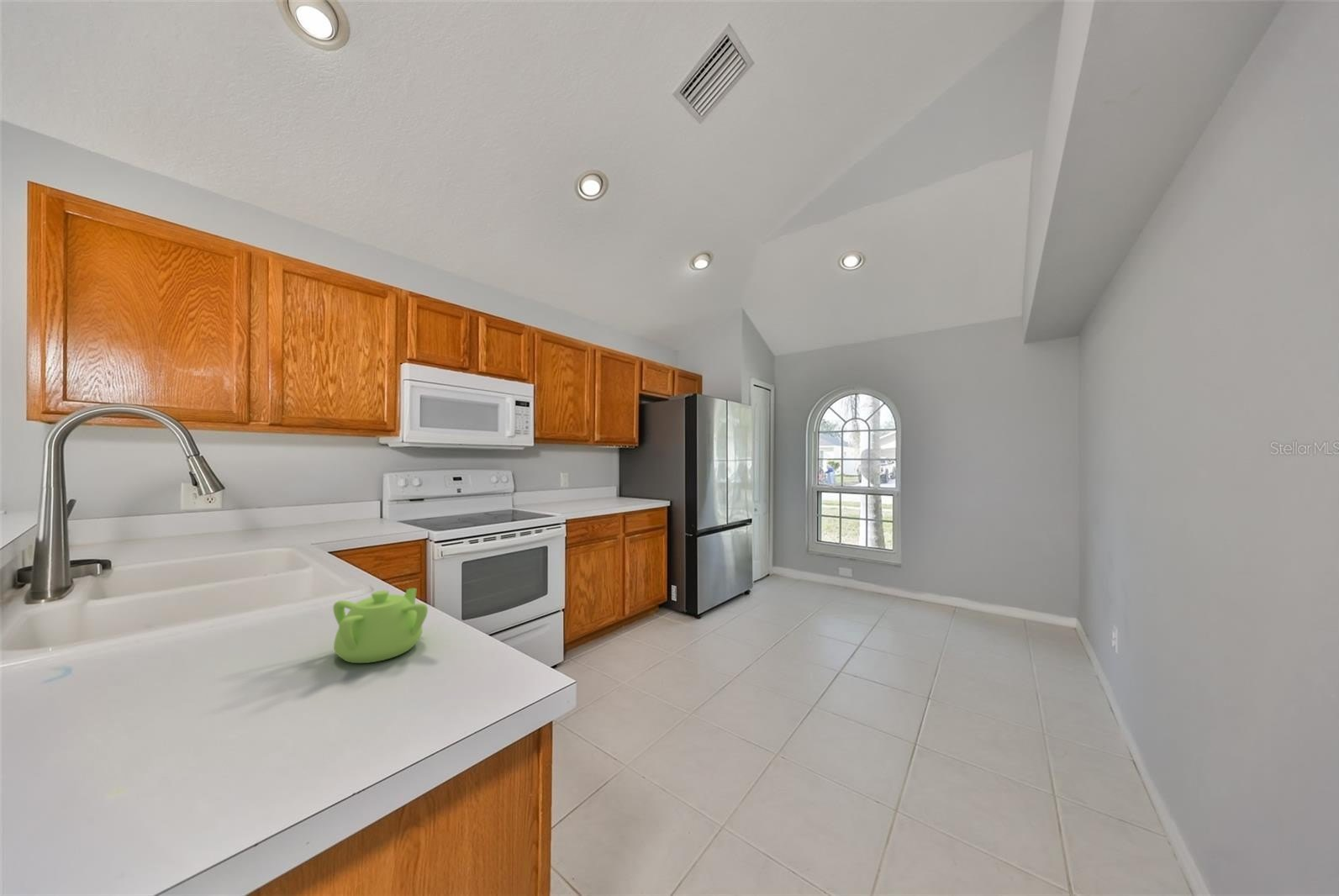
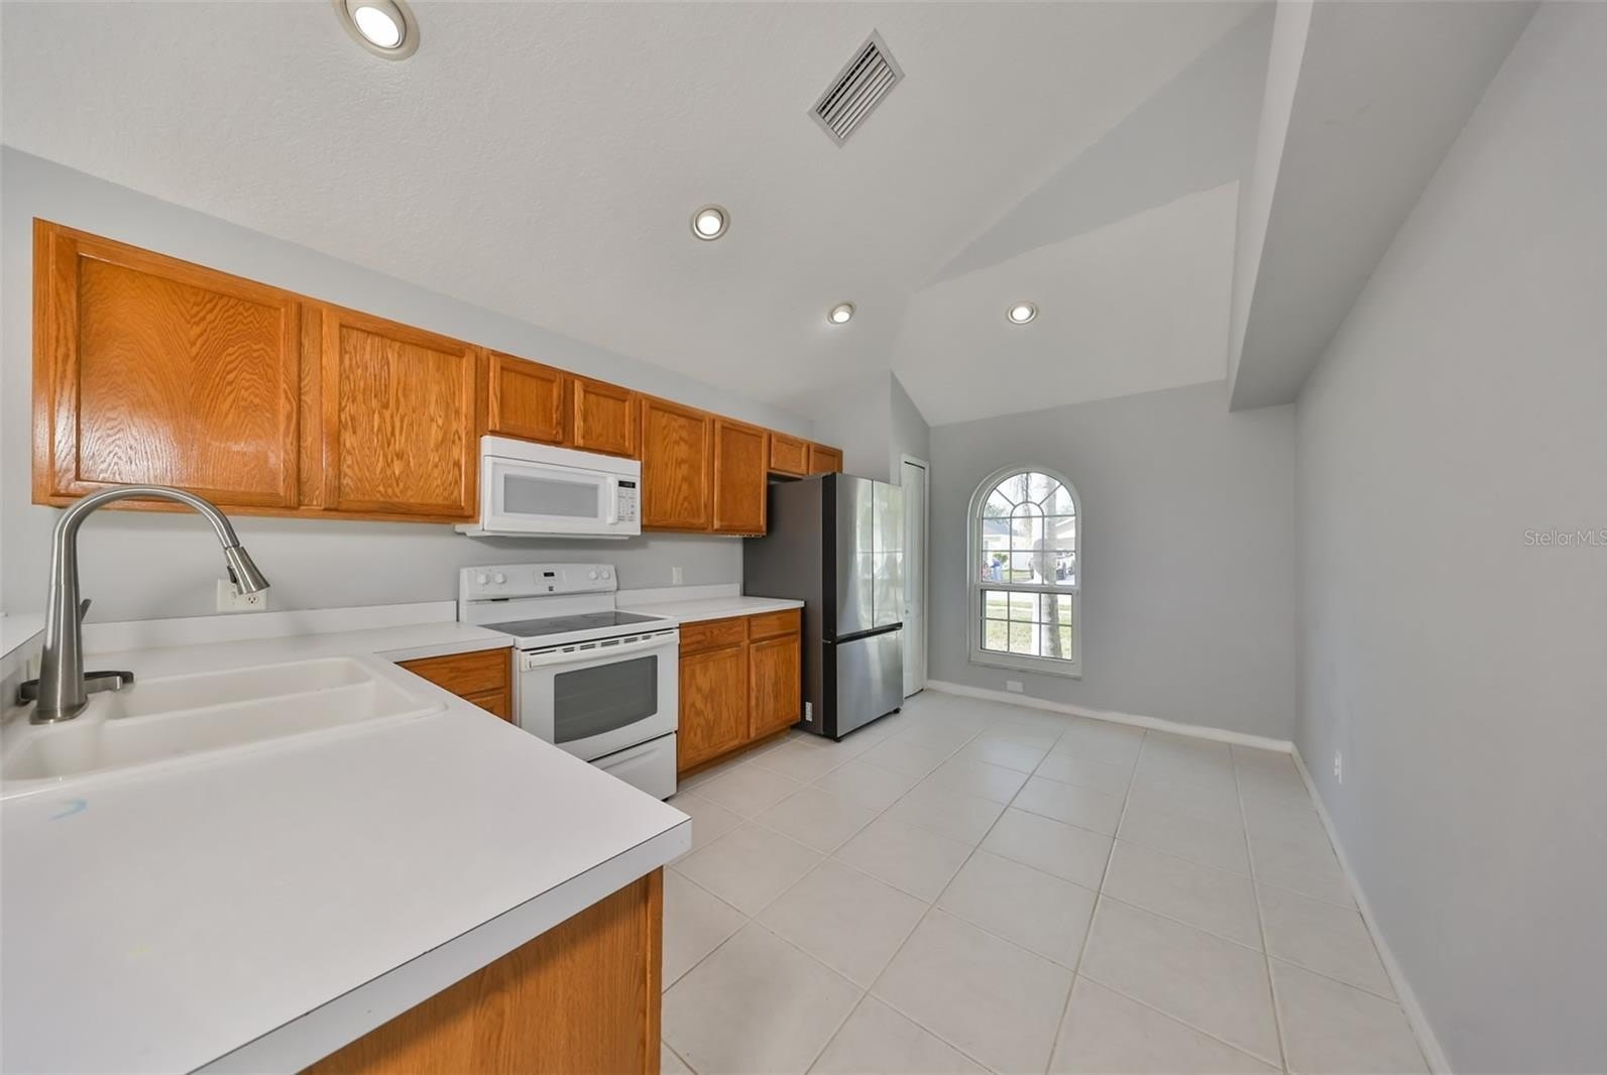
- teapot (381, 619)
